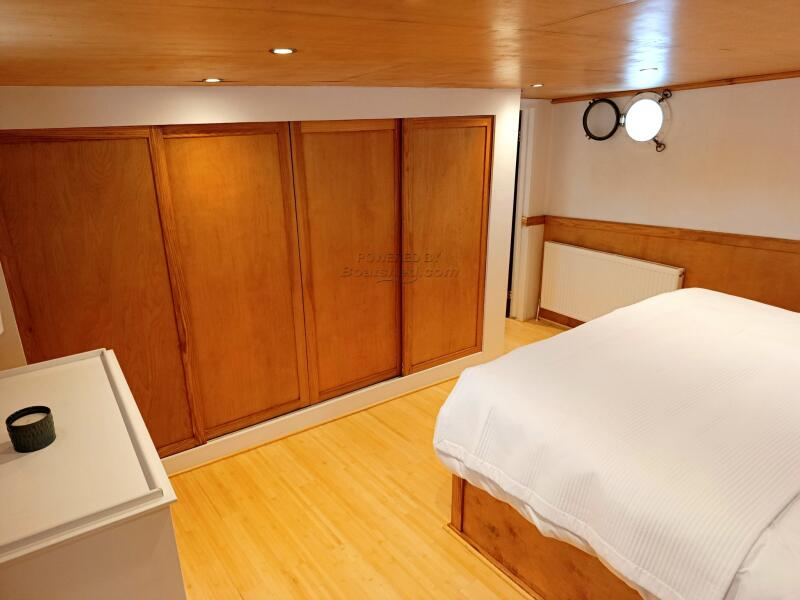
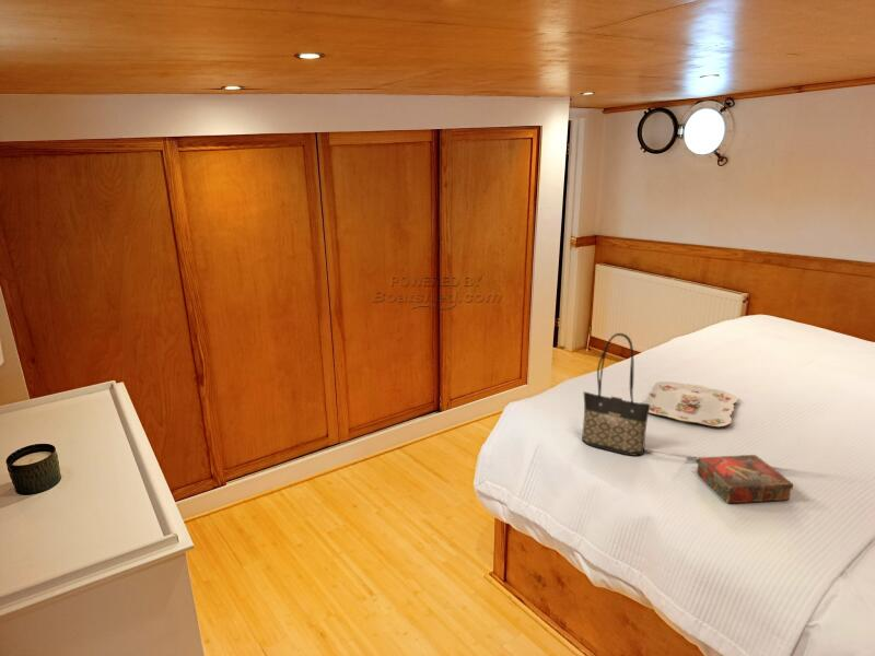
+ serving tray (689, 402)
+ book (742, 478)
+ tote bag (616, 397)
